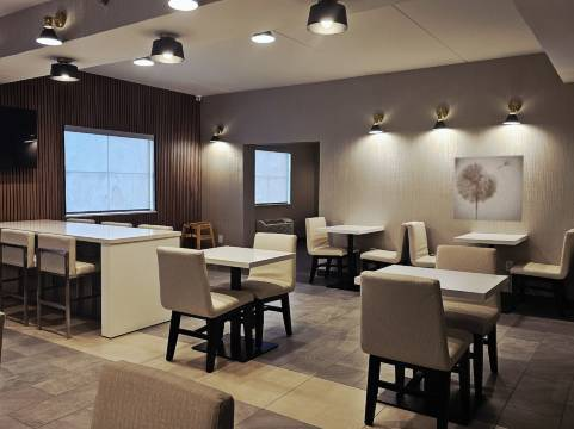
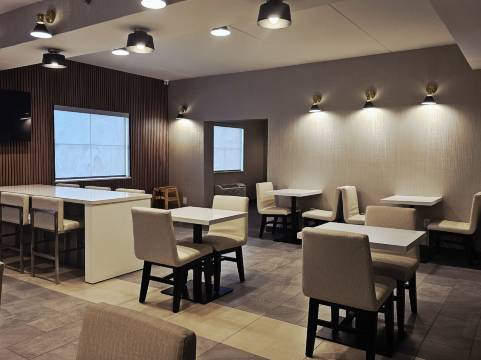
- wall art (487, 188)
